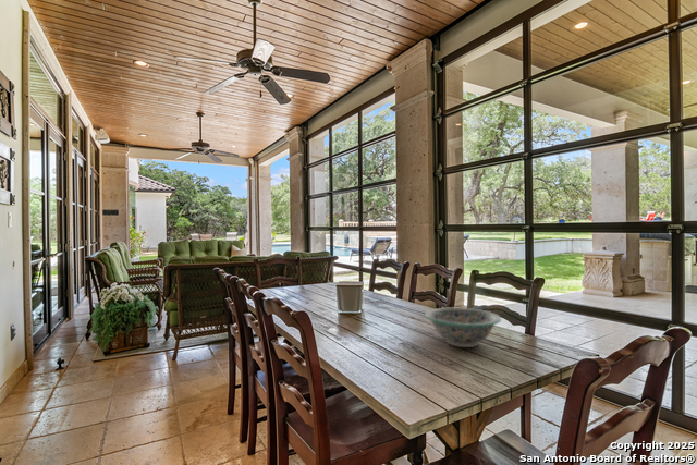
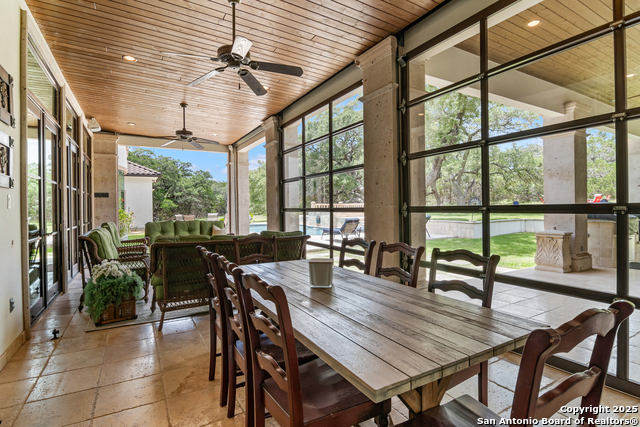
- decorative bowl (462, 329)
